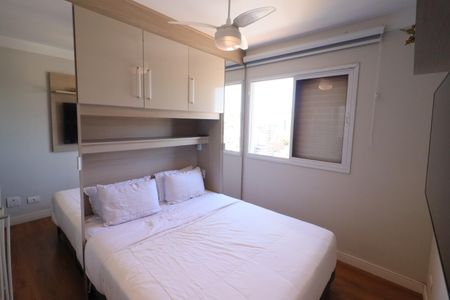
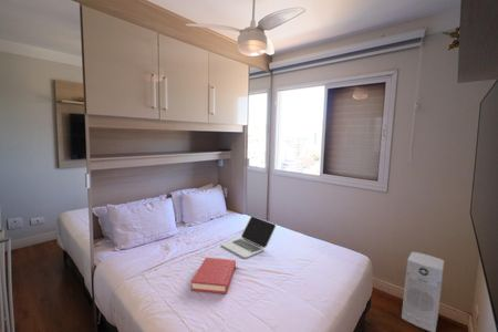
+ hardback book (215, 273)
+ air purifier (423, 289)
+ laptop (248, 235)
